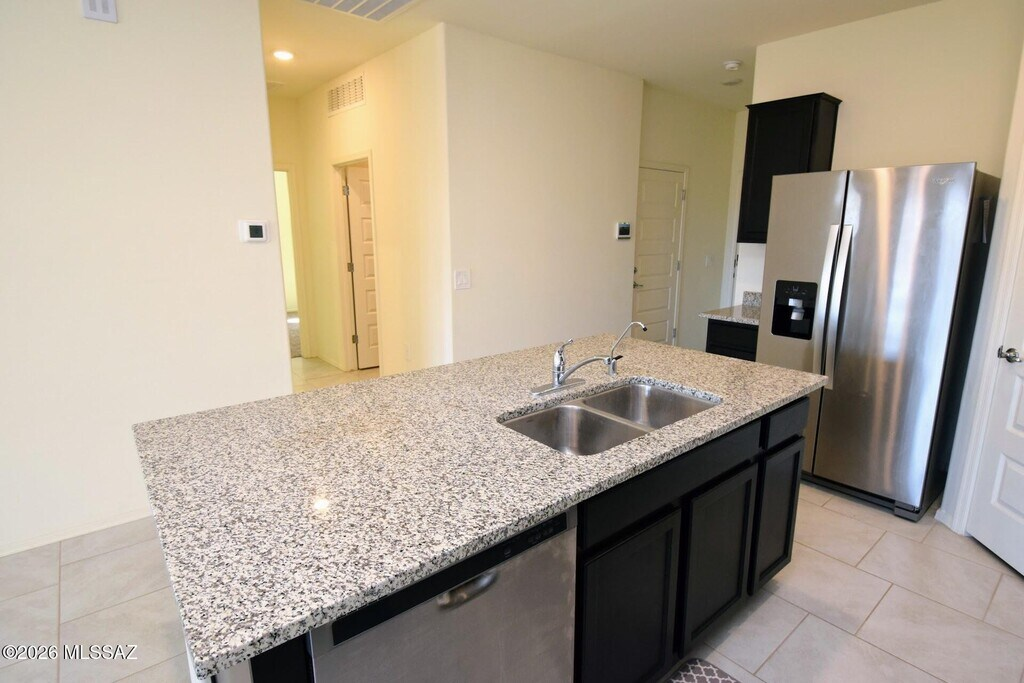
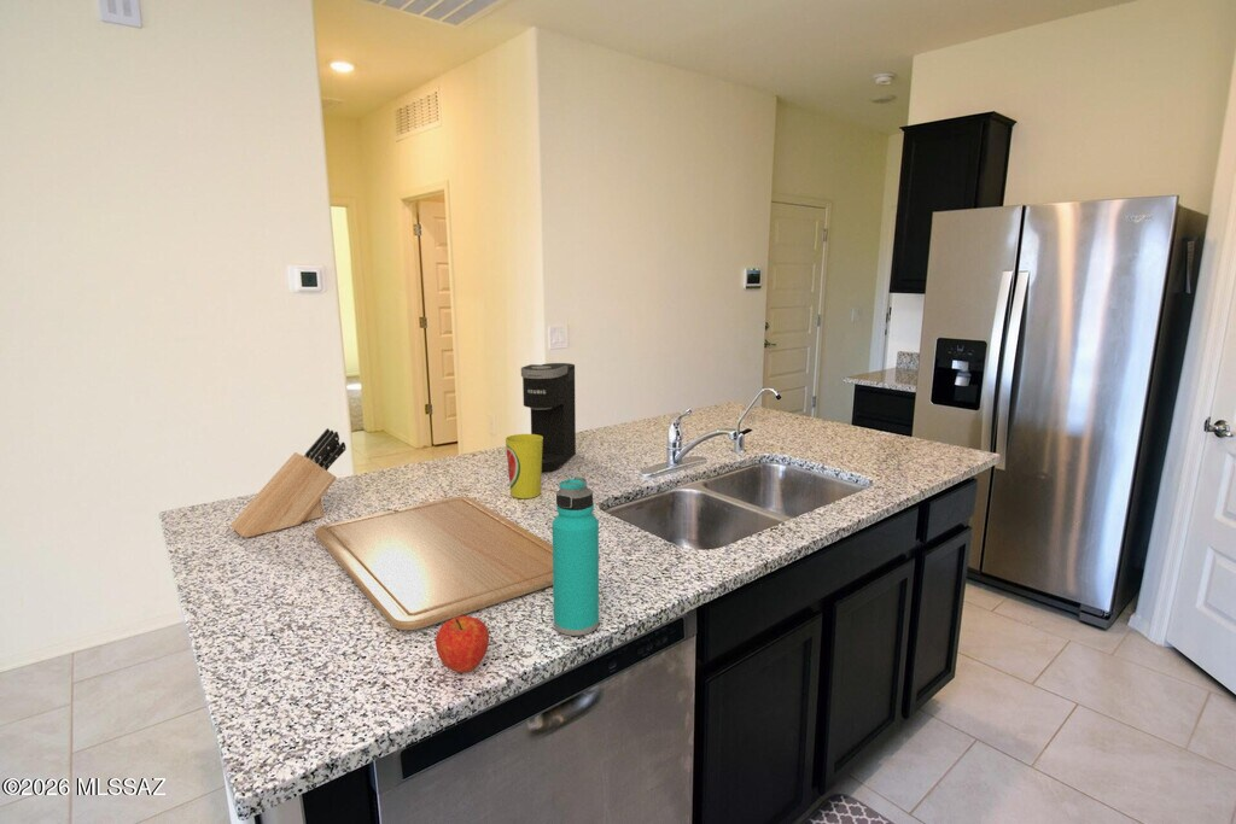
+ chopping board (441, 548)
+ knife block (291, 478)
+ fruit (462, 642)
+ water bottle (575, 553)
+ coffee maker (549, 413)
+ cup (524, 466)
